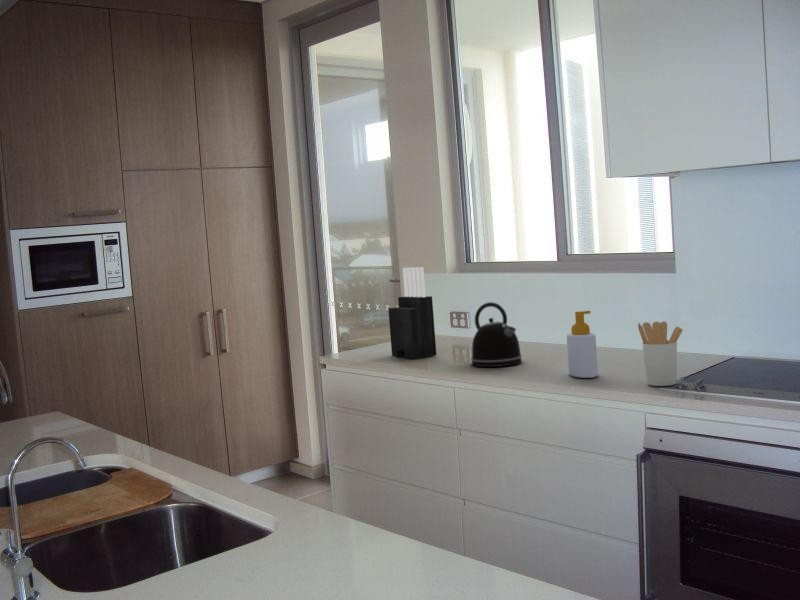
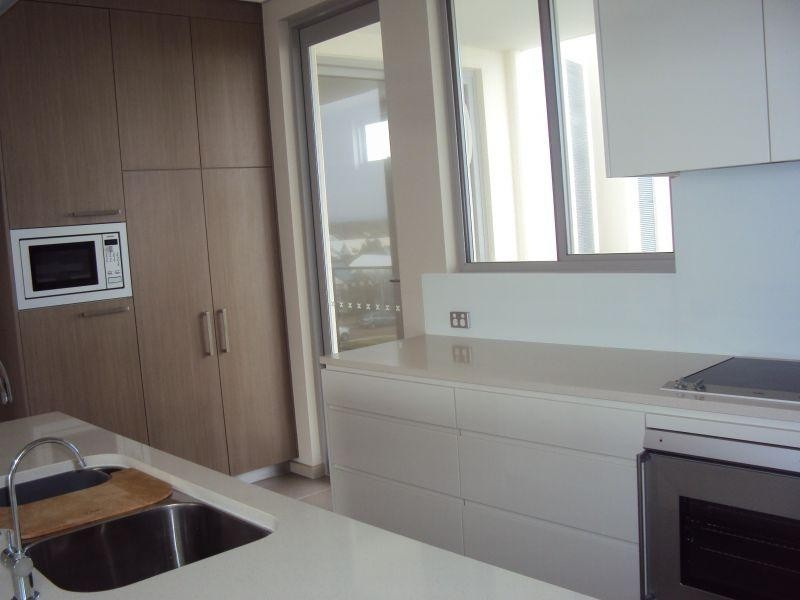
- utensil holder (658, 351)
- knife block (408, 312)
- soap bottle (581, 343)
- kettle (494, 332)
